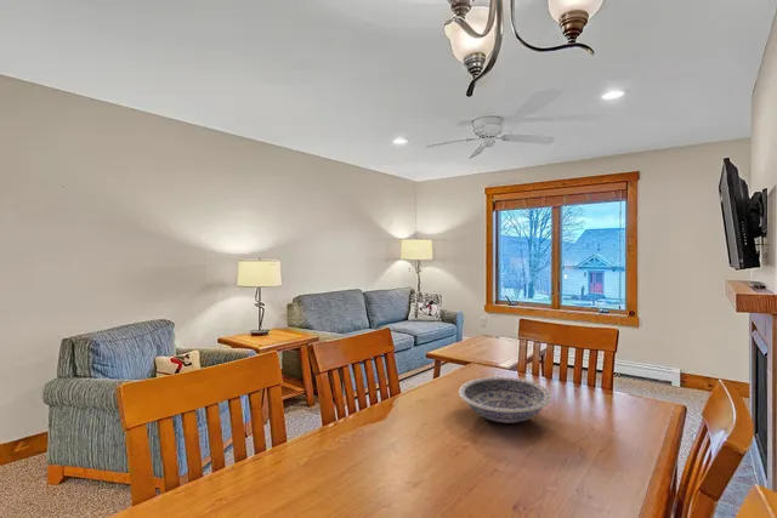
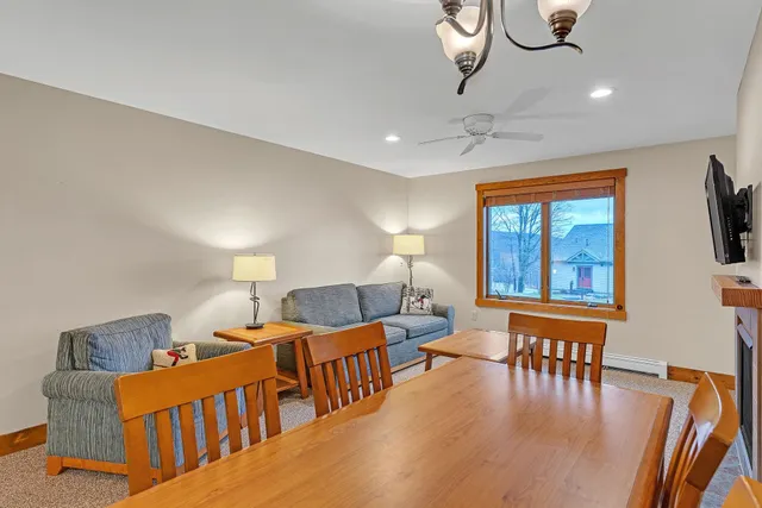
- bowl (504, 404)
